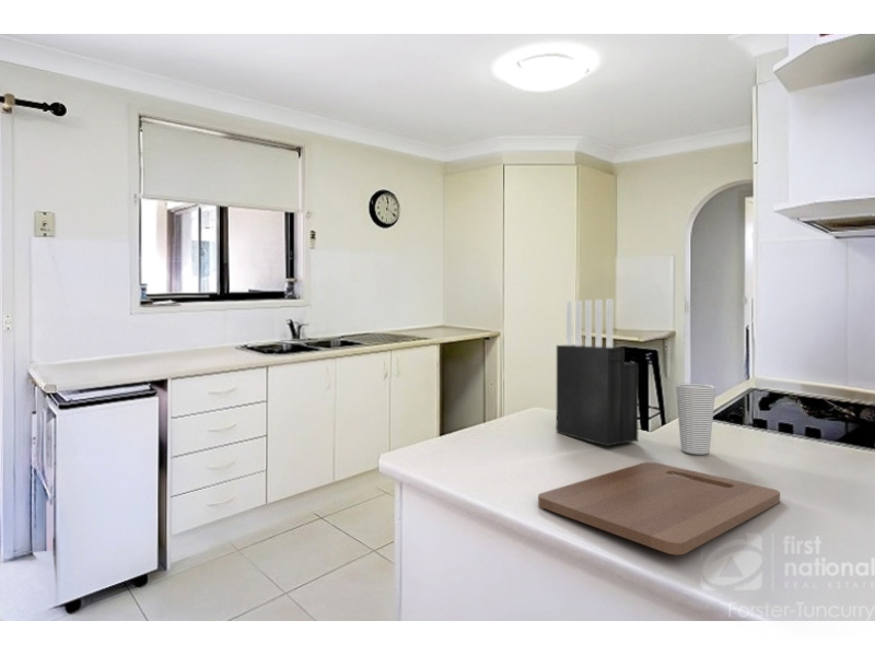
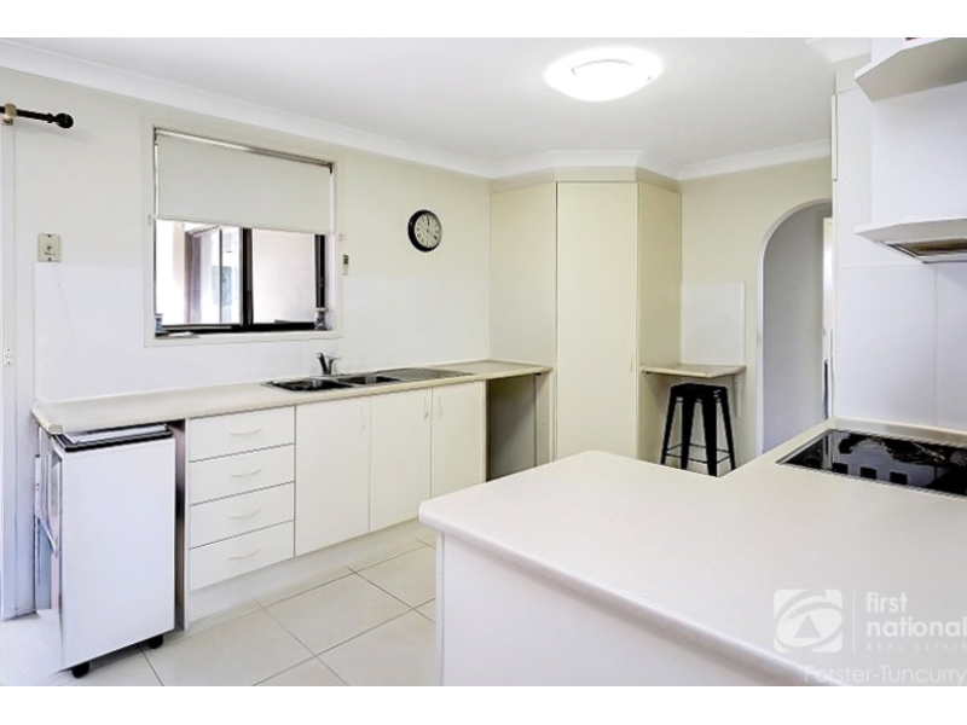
- knife block (598, 368)
- cup (695, 418)
- cutting board (660, 497)
